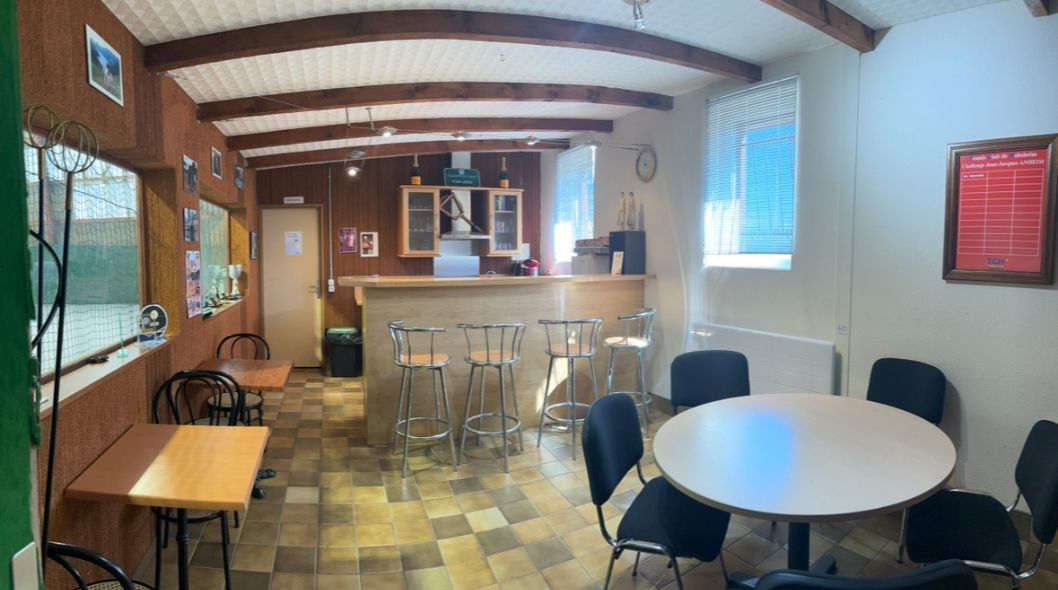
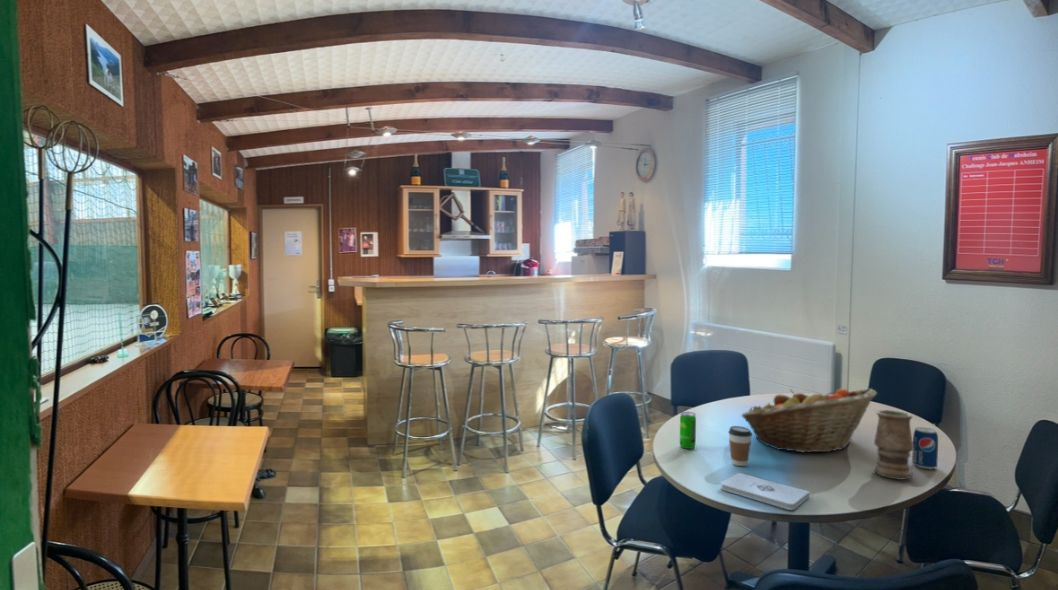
+ notepad (763, 490)
+ coffee cup (739, 446)
+ beverage can (687, 430)
+ beverage can (925, 448)
+ vase (893, 444)
+ fruit basket (808, 413)
